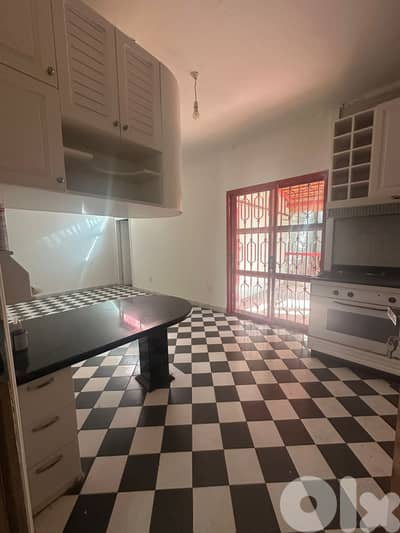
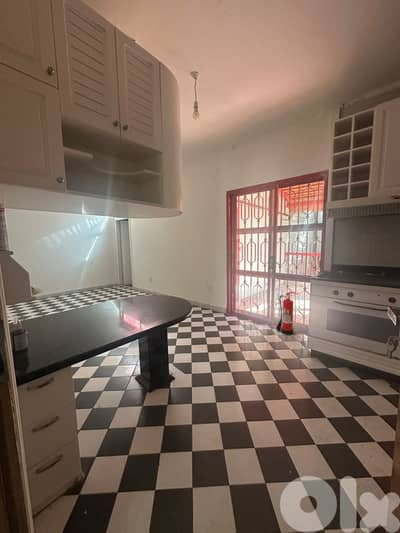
+ fire extinguisher (286, 312)
